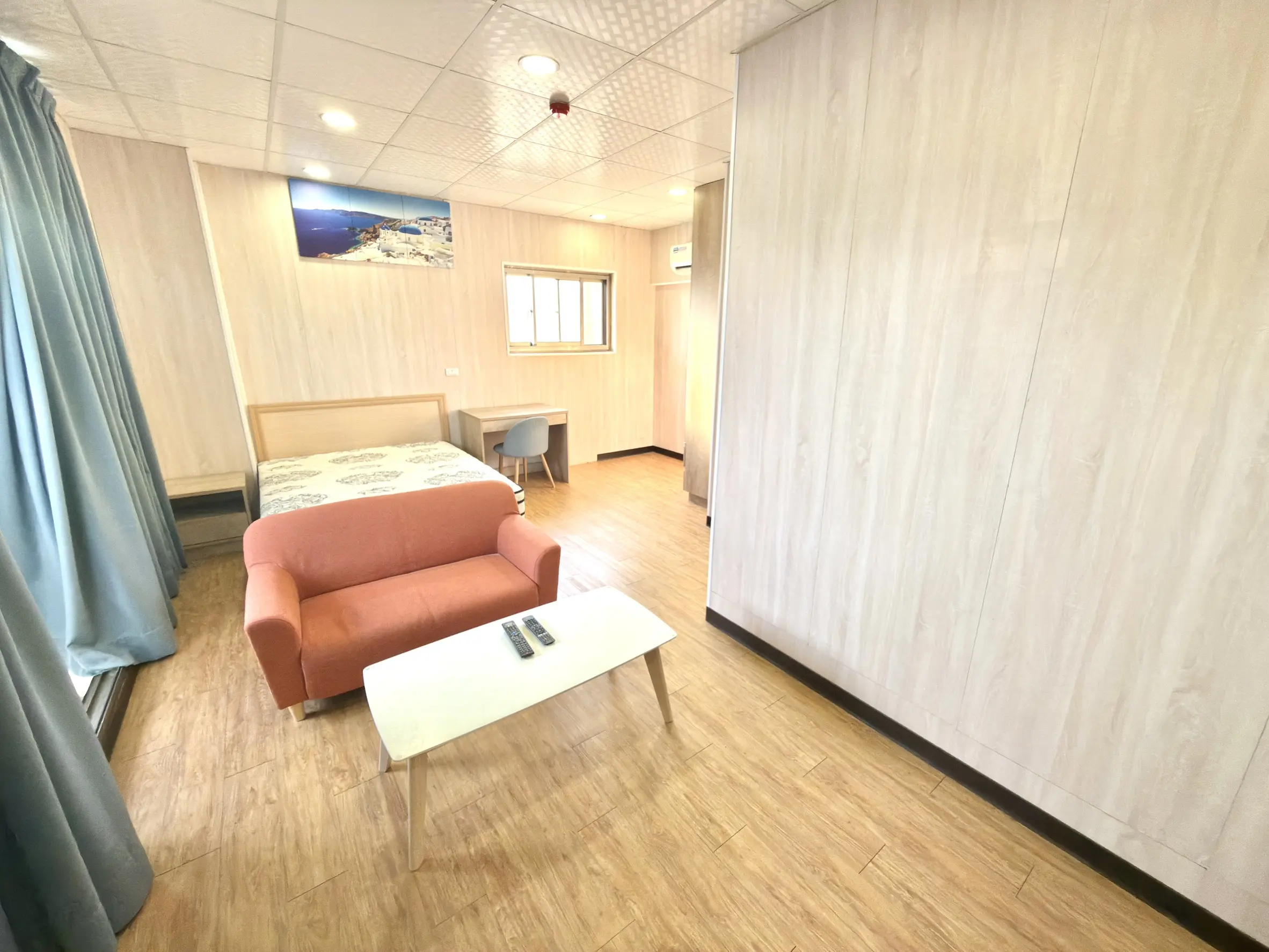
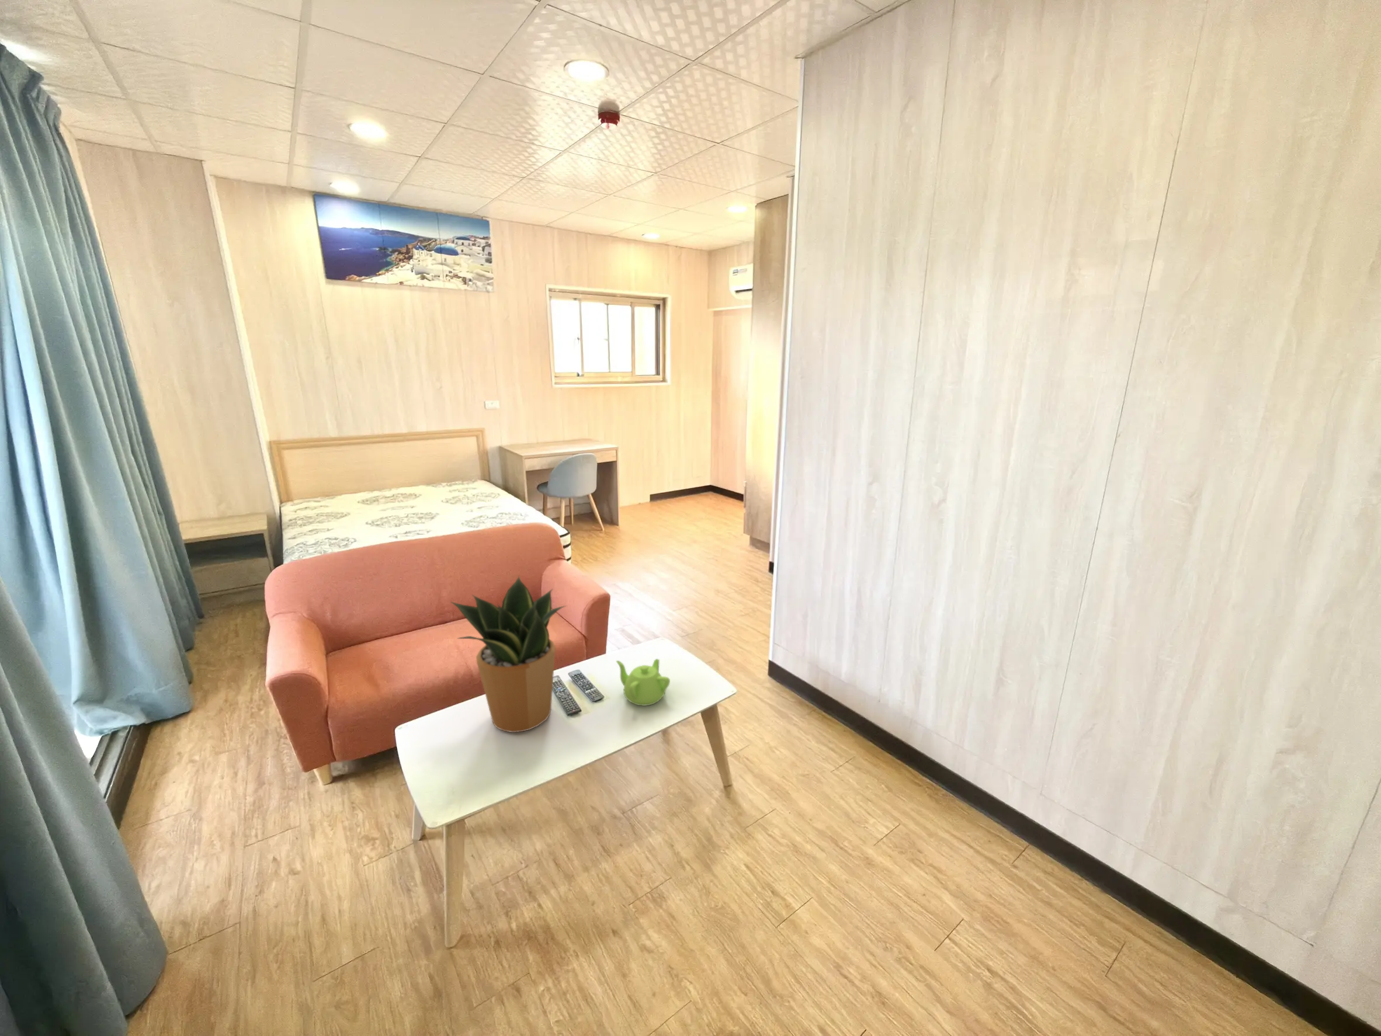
+ teapot (642, 680)
+ potted plant (509, 658)
